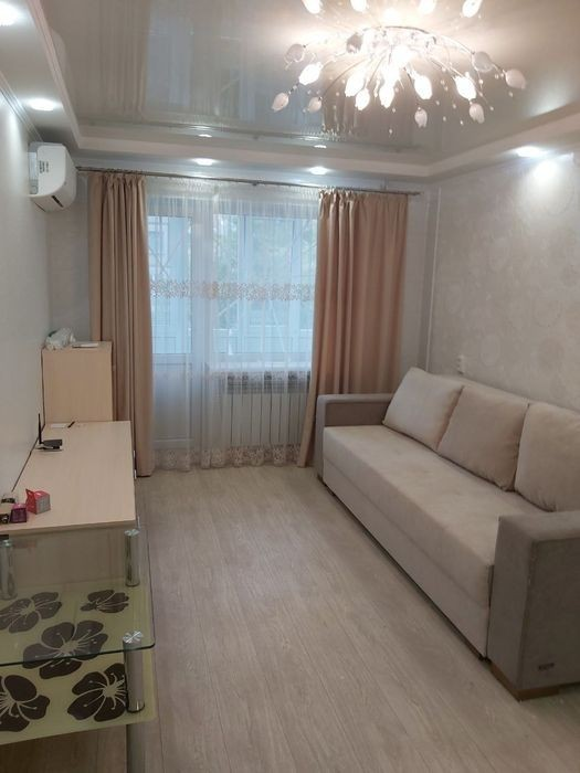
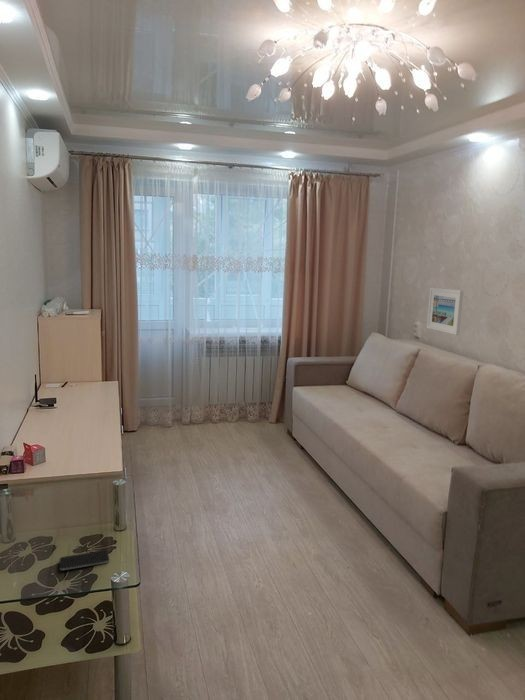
+ smartphone (84, 559)
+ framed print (443, 310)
